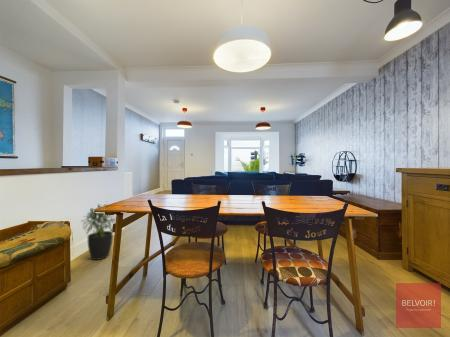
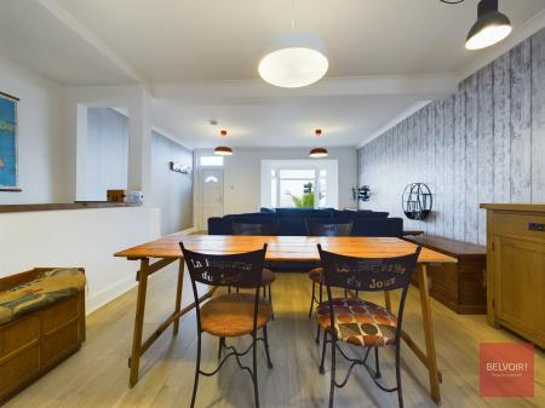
- potted plant (98, 230)
